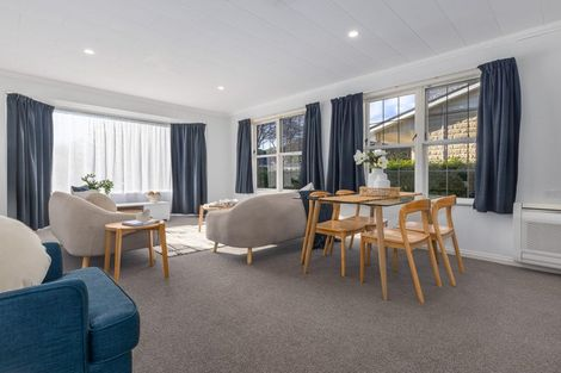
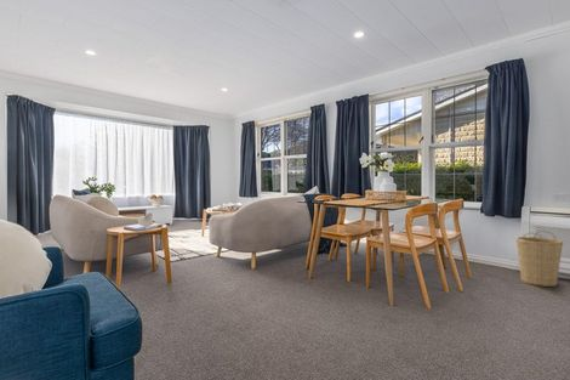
+ basket (538, 256)
